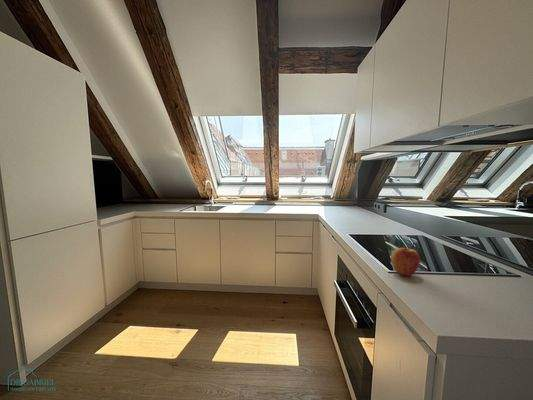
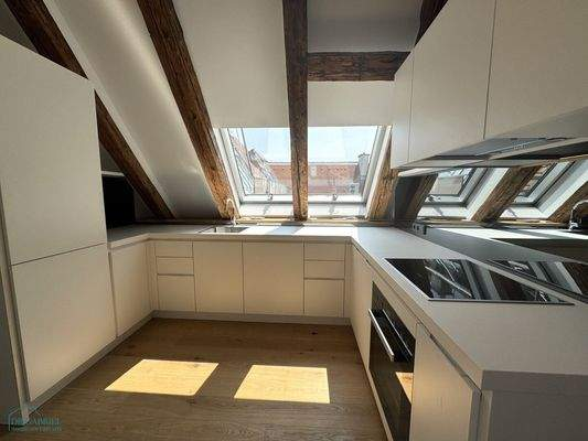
- apple (405, 260)
